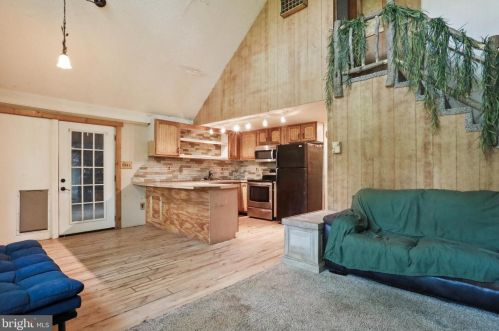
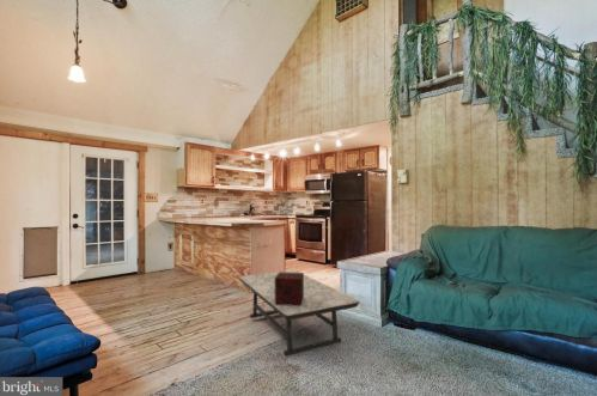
+ decorative box (290, 287)
+ coffee table (291, 307)
